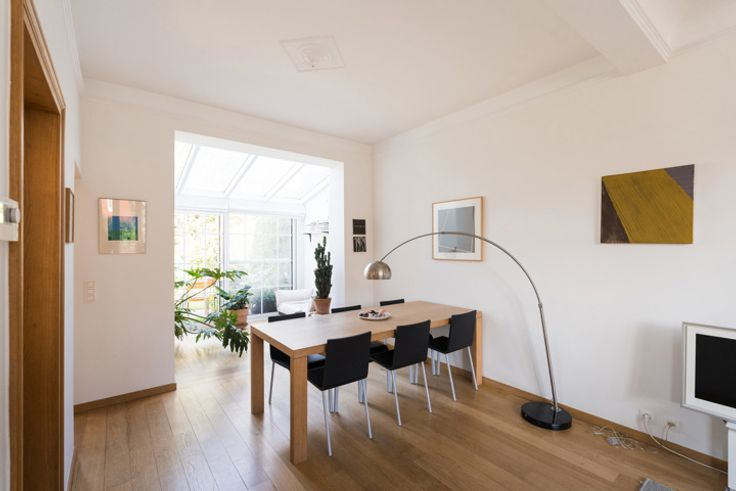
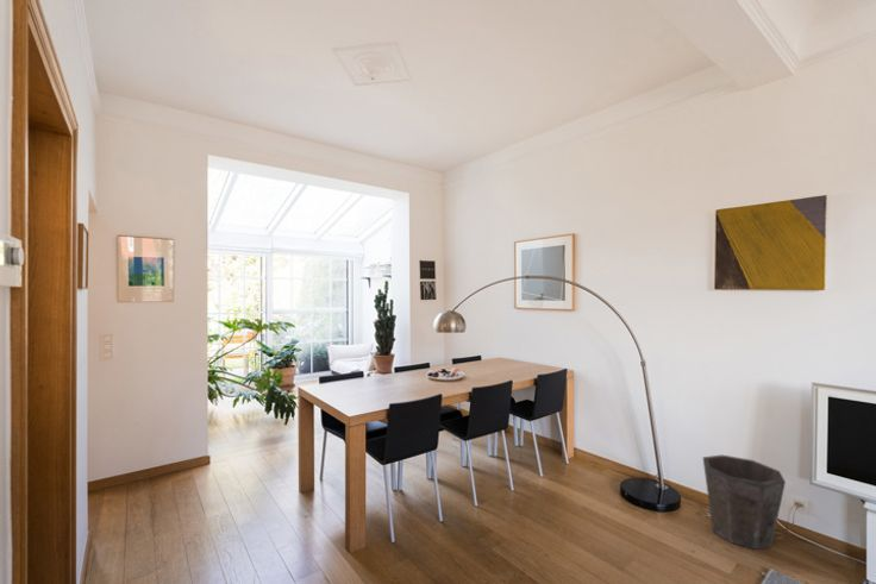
+ waste bin (740, 501)
